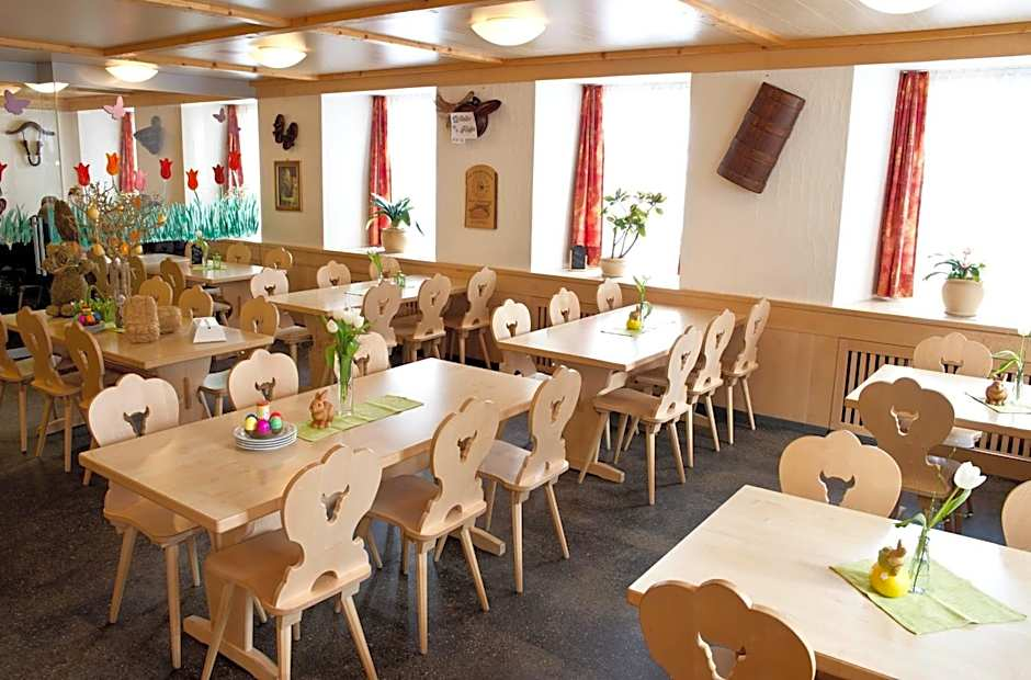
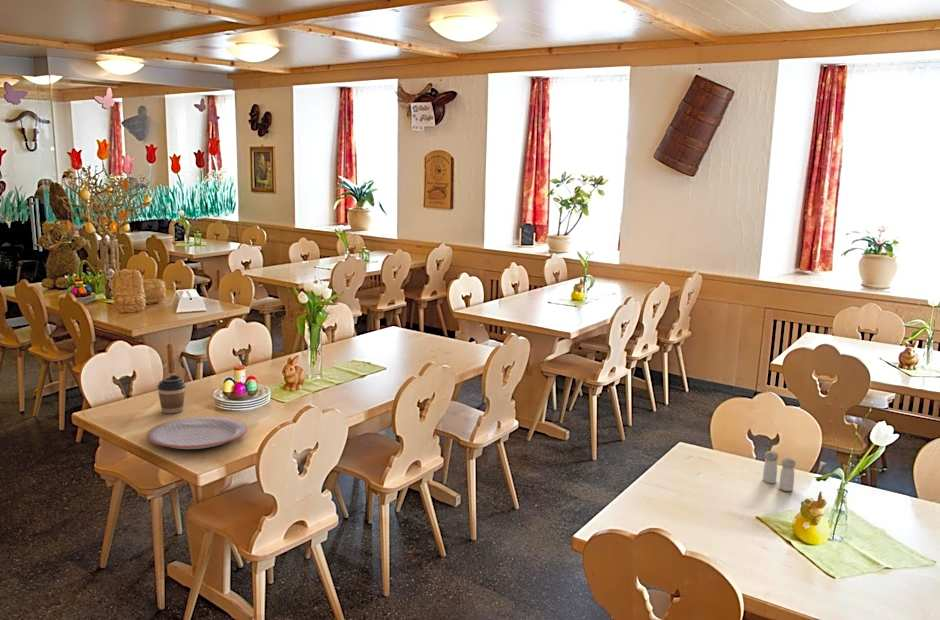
+ coffee cup (171, 393)
+ salt and pepper shaker (776, 470)
+ plate (198, 434)
